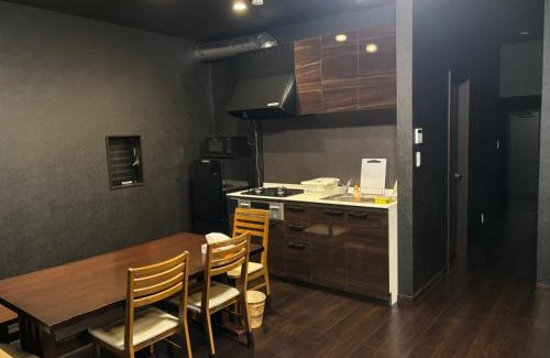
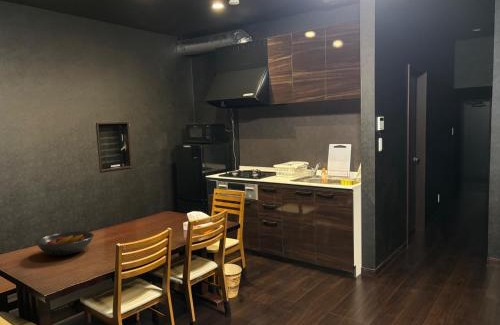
+ fruit bowl (65, 243)
